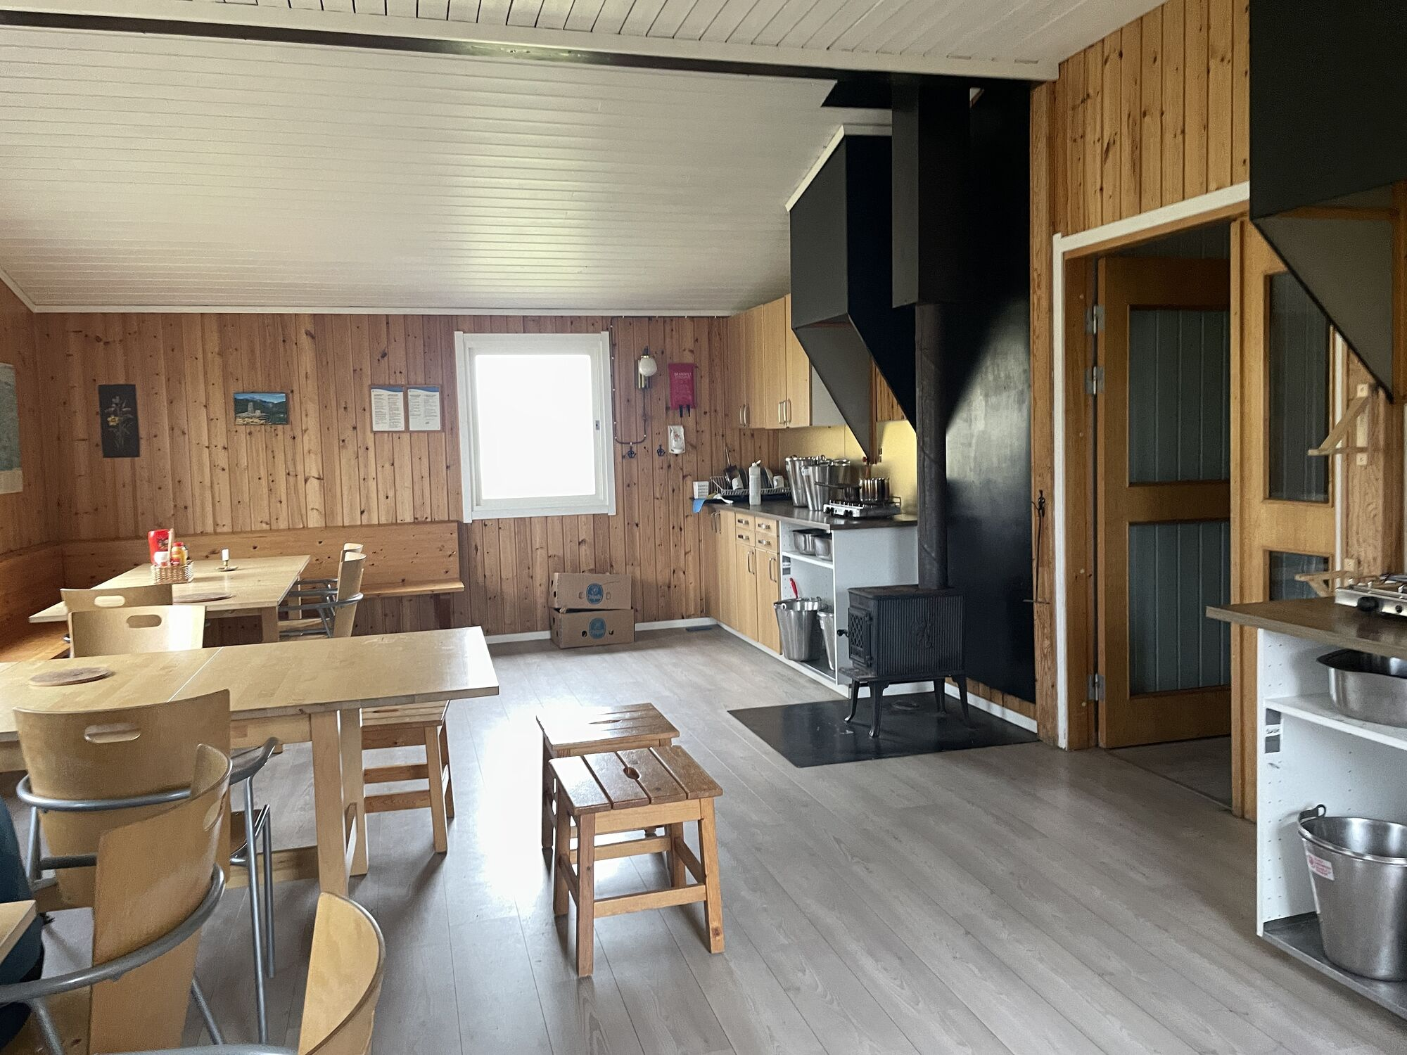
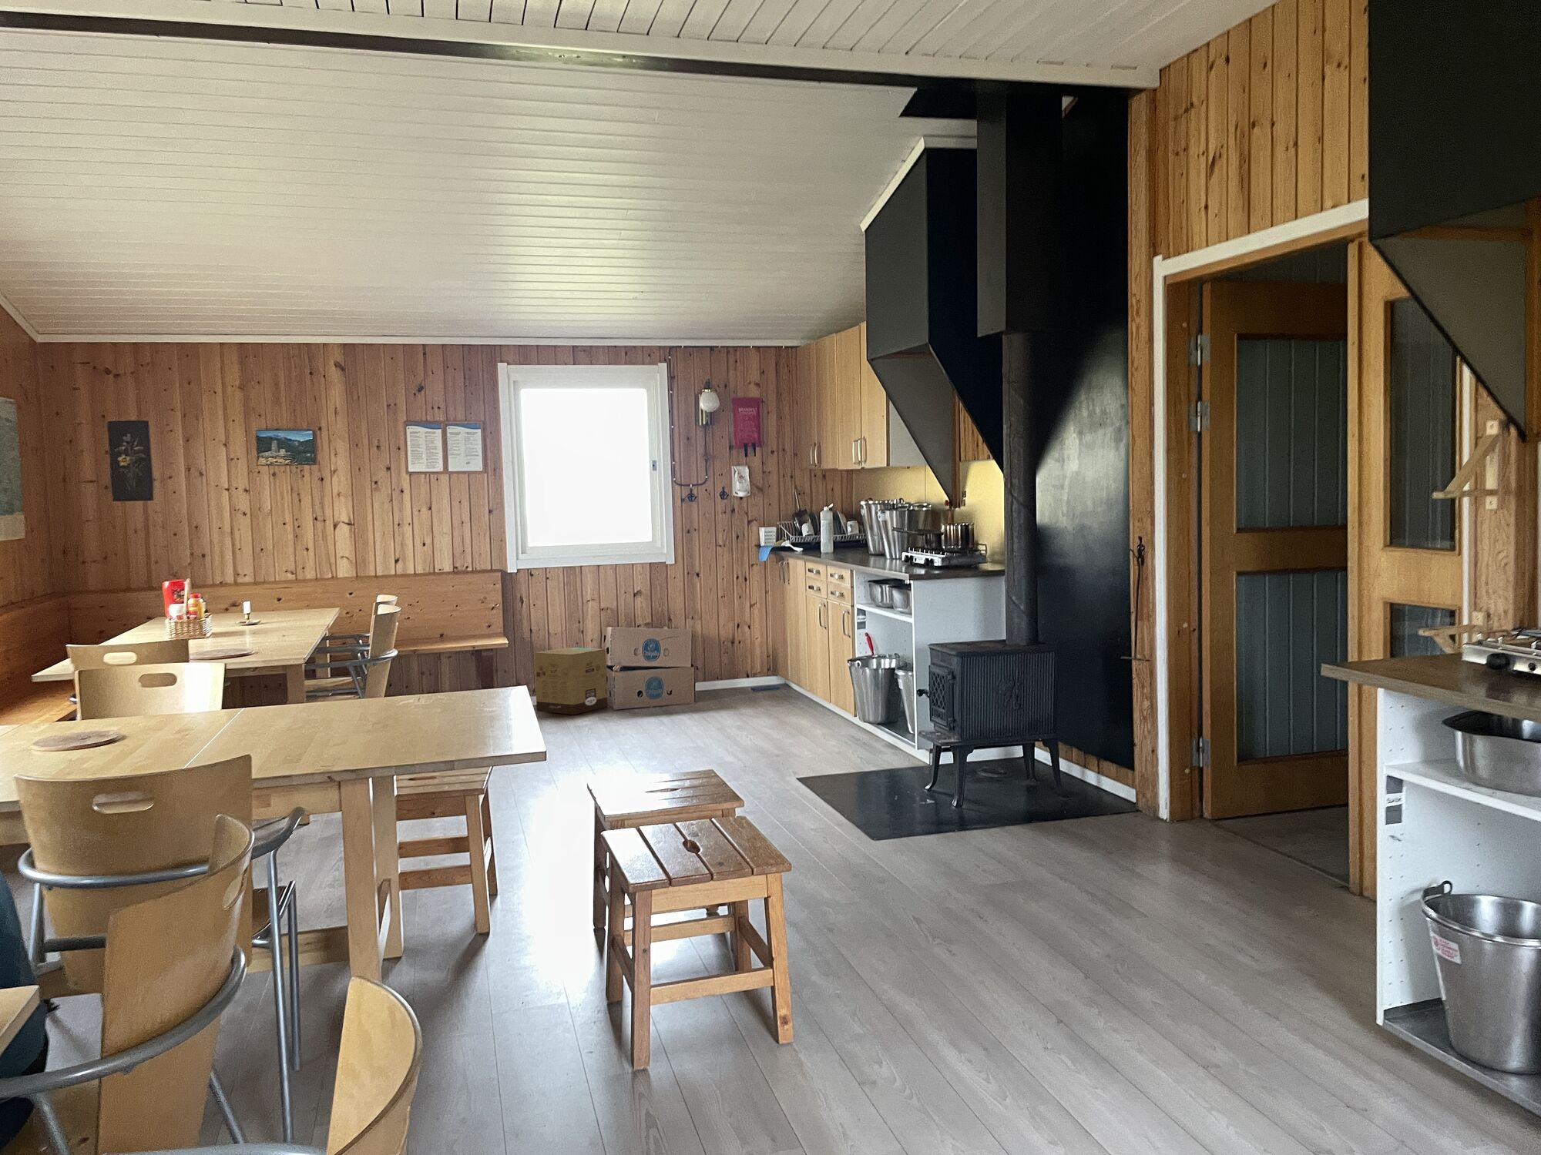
+ cardboard box (572, 679)
